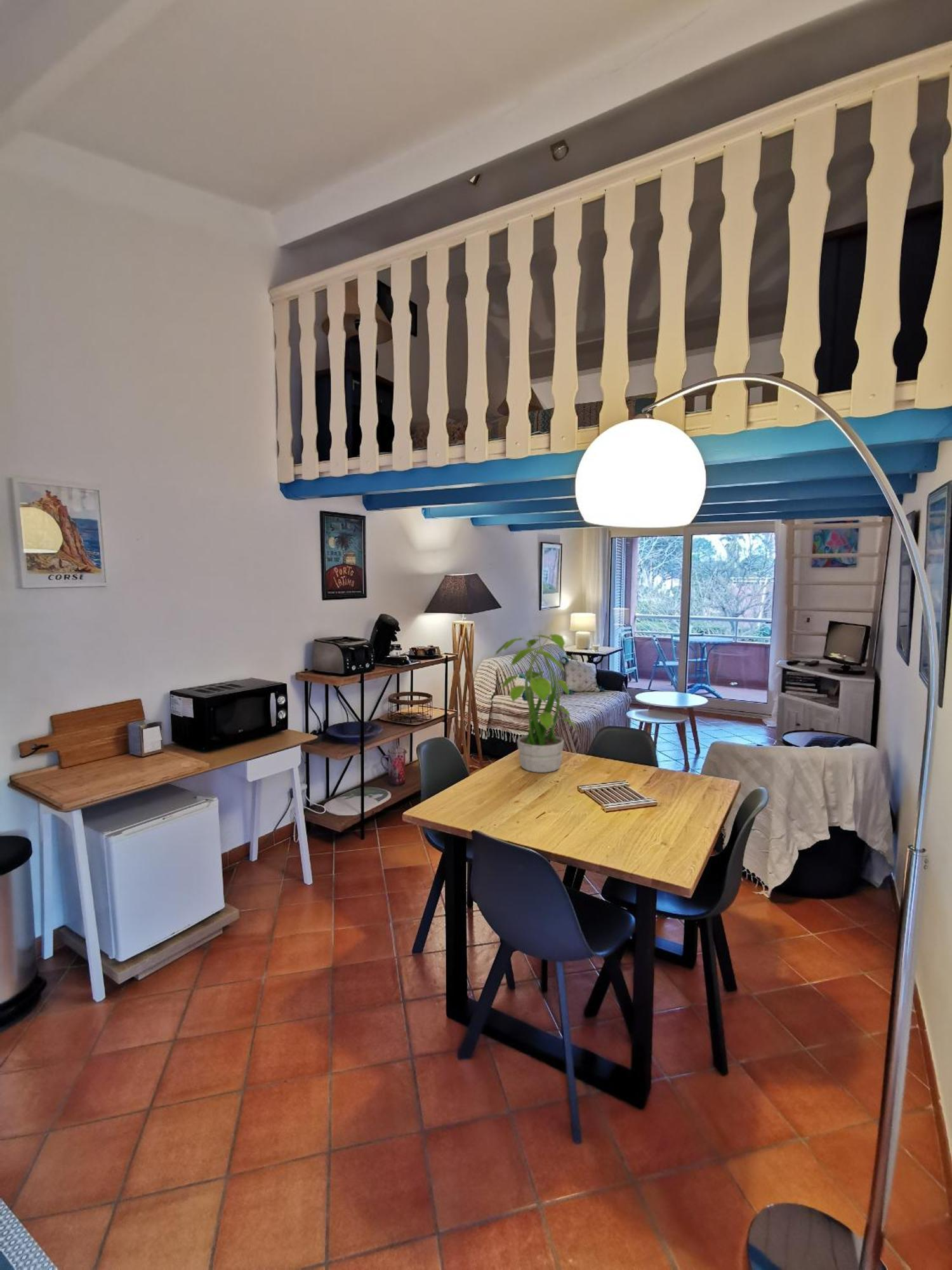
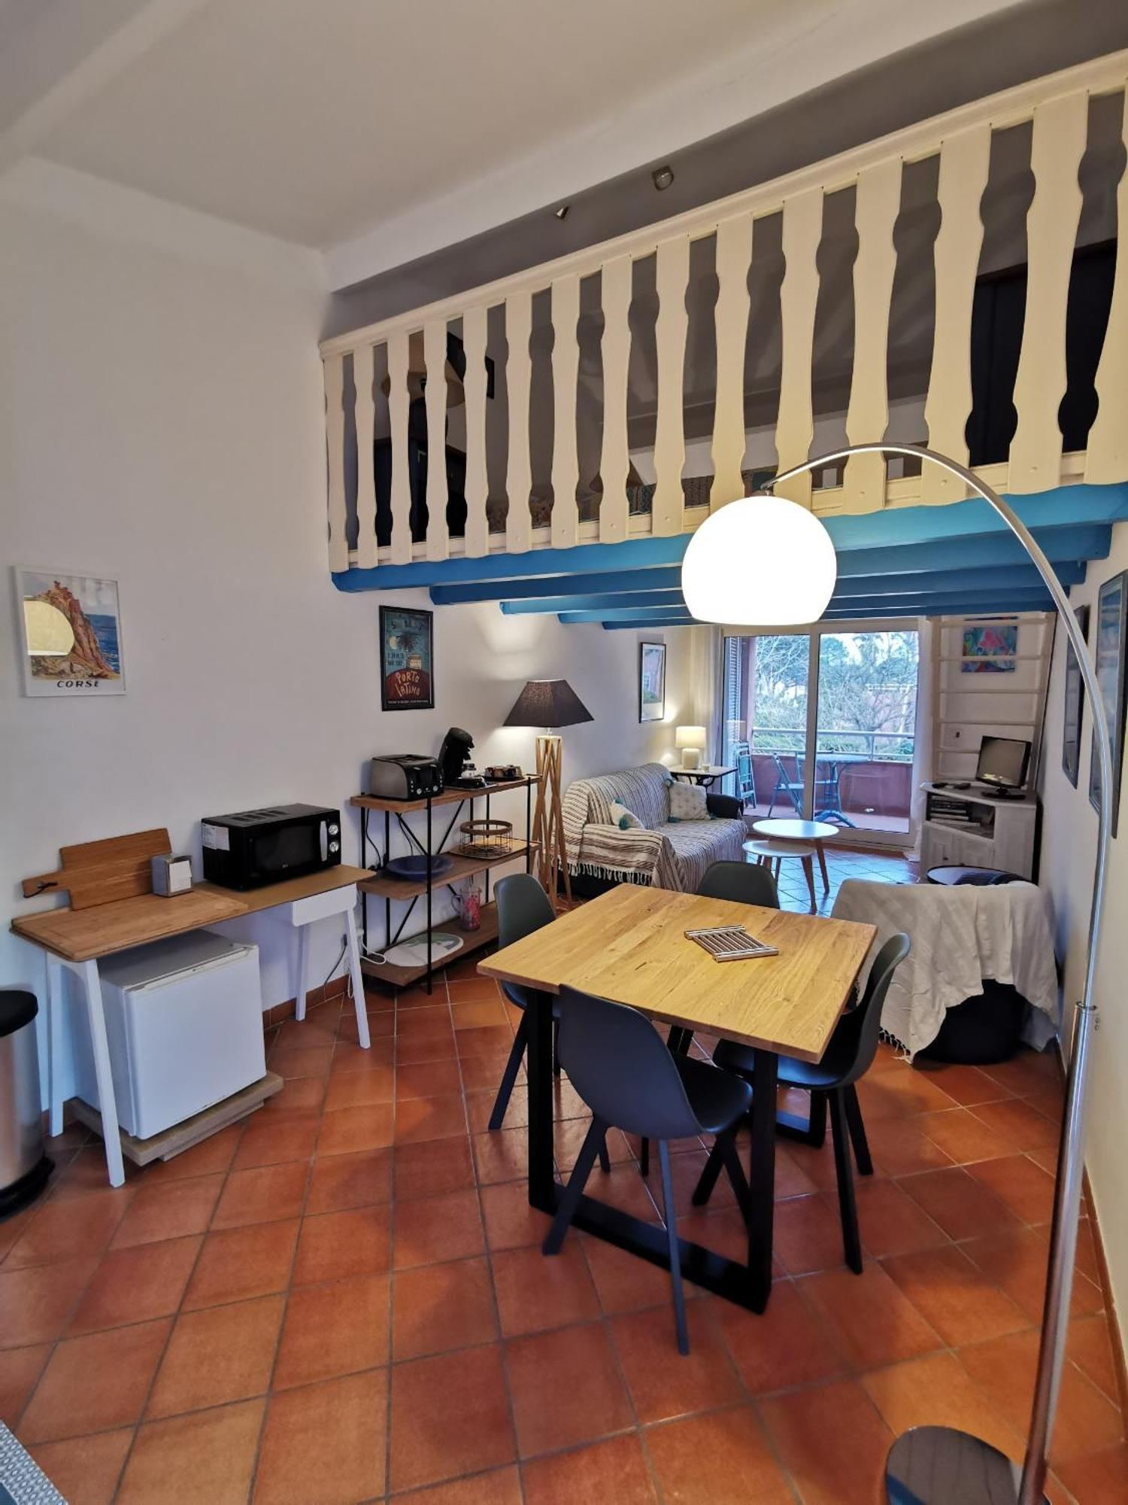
- potted plant (531, 700)
